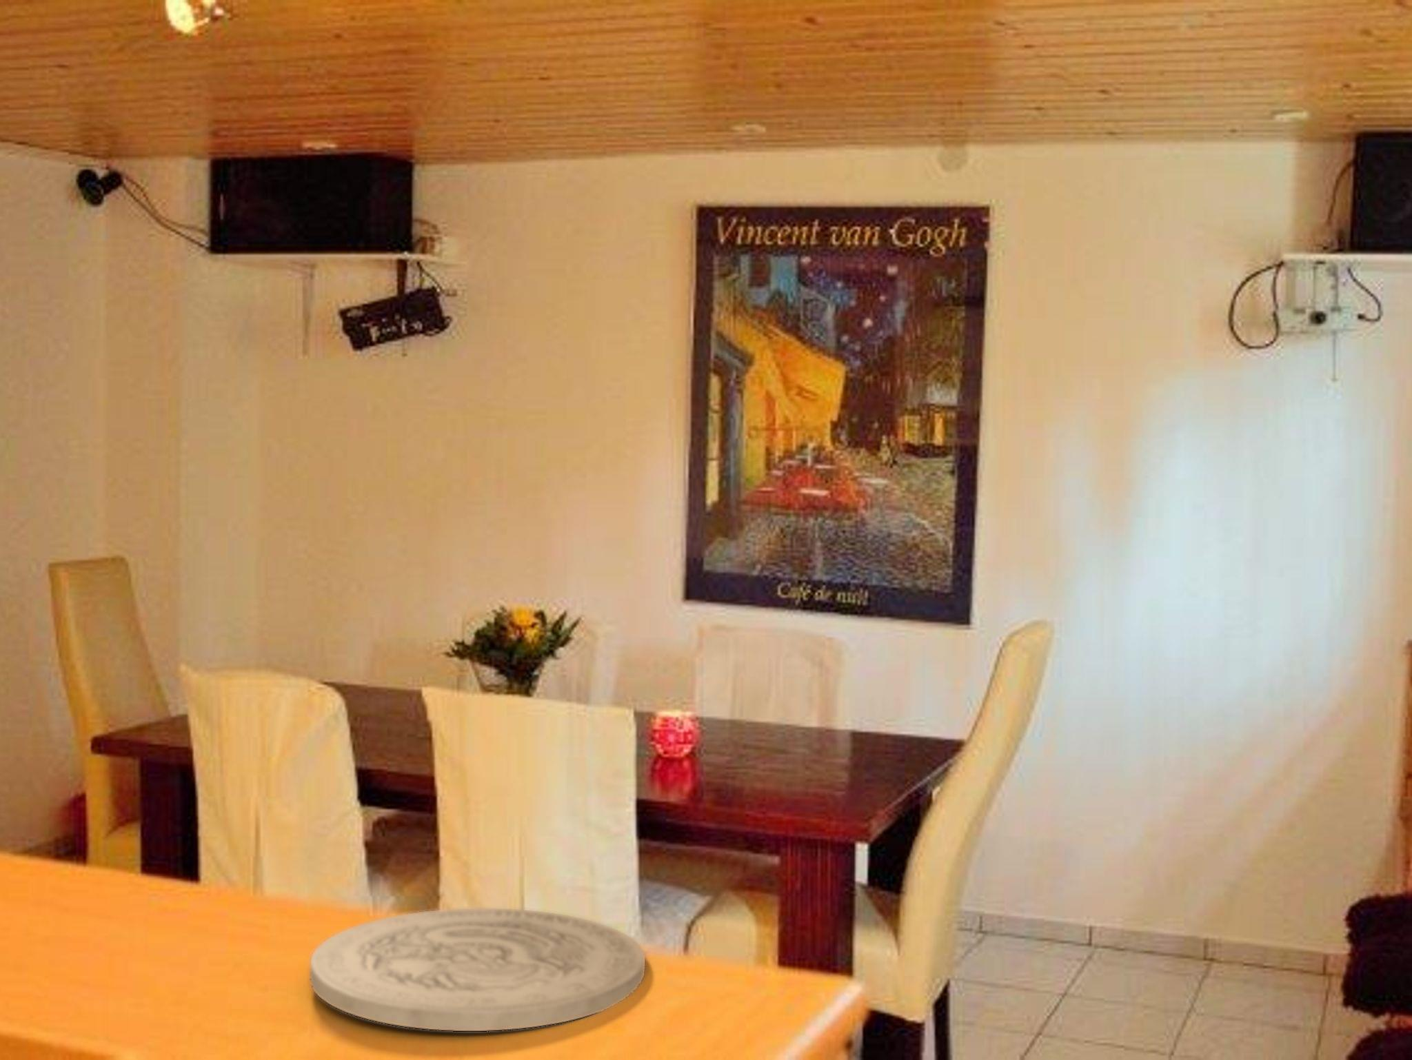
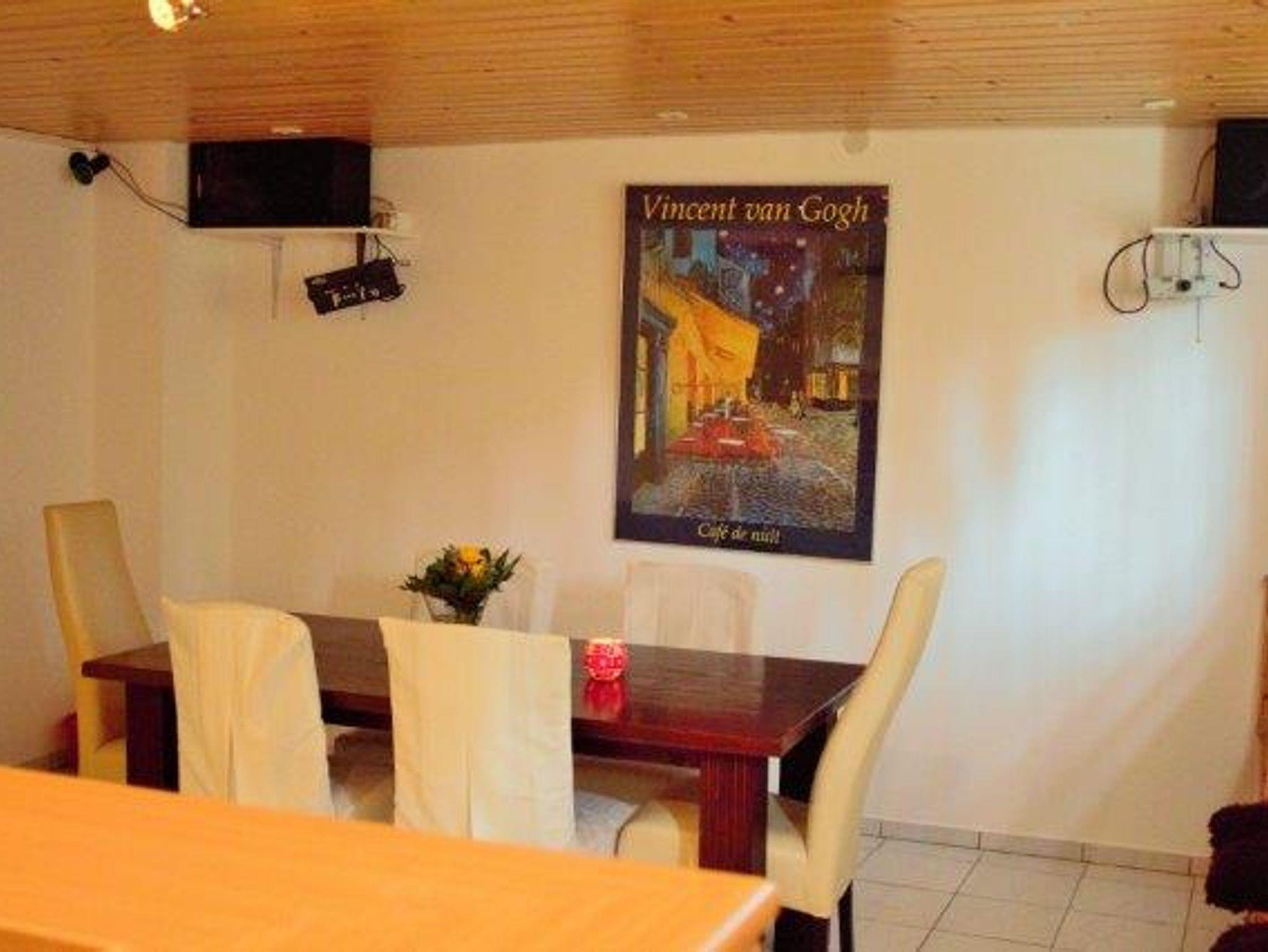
- plate (479, 963)
